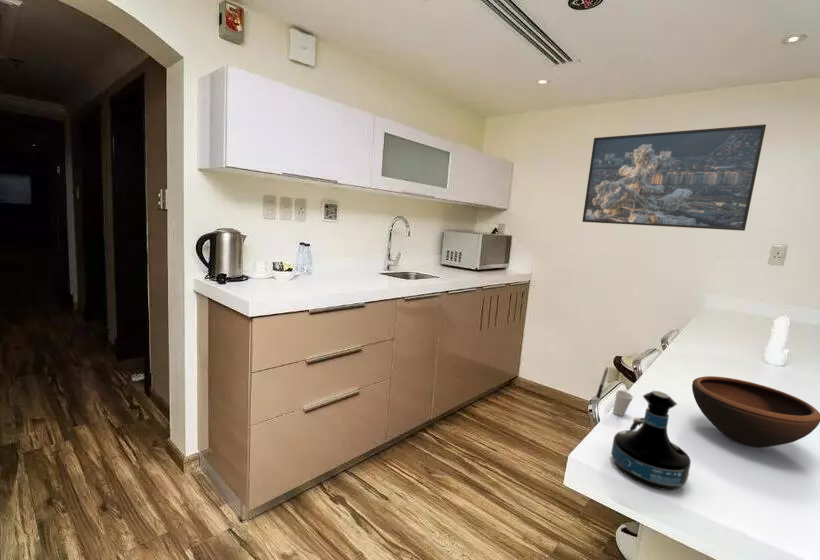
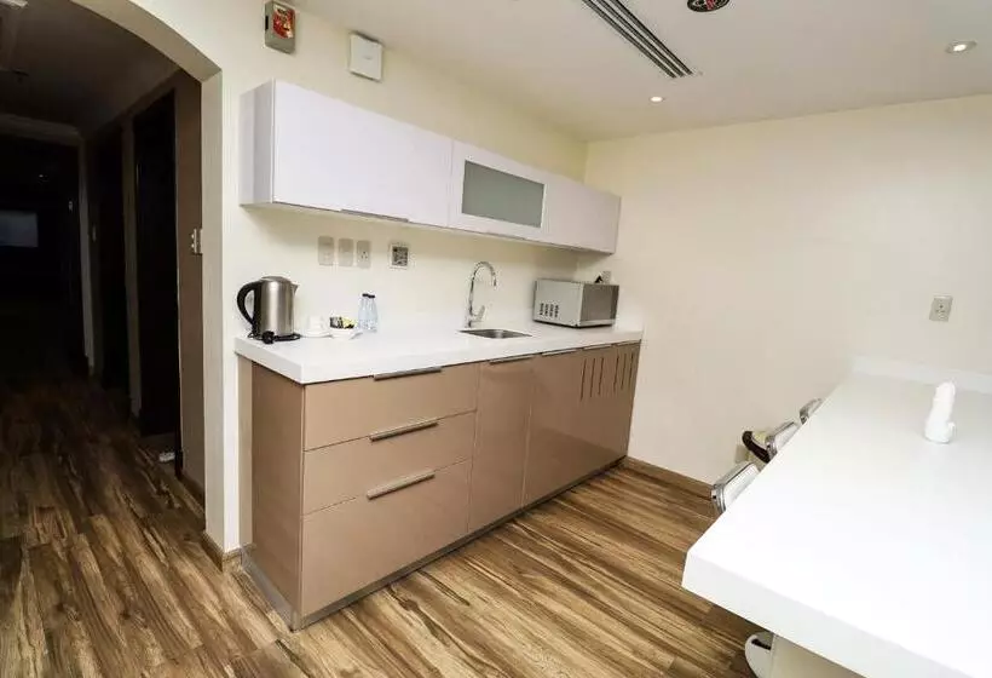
- tequila bottle (653, 432)
- bowl (747, 416)
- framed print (662, 179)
- cup (620, 395)
